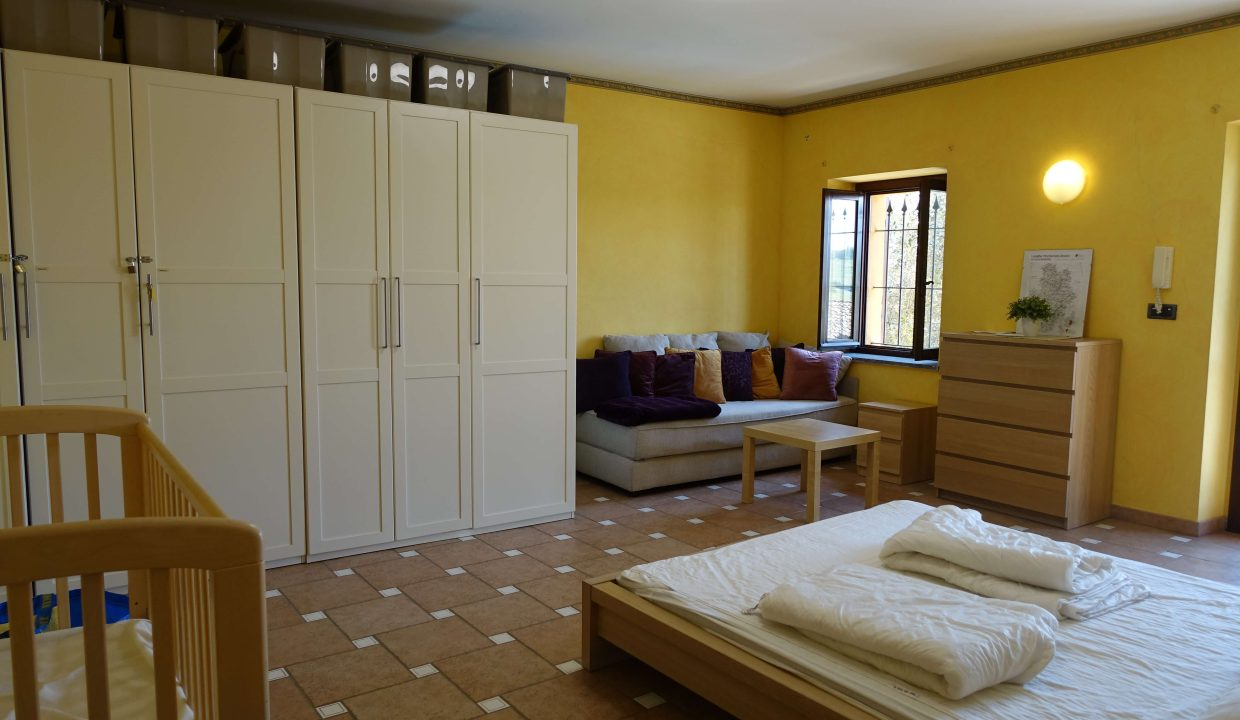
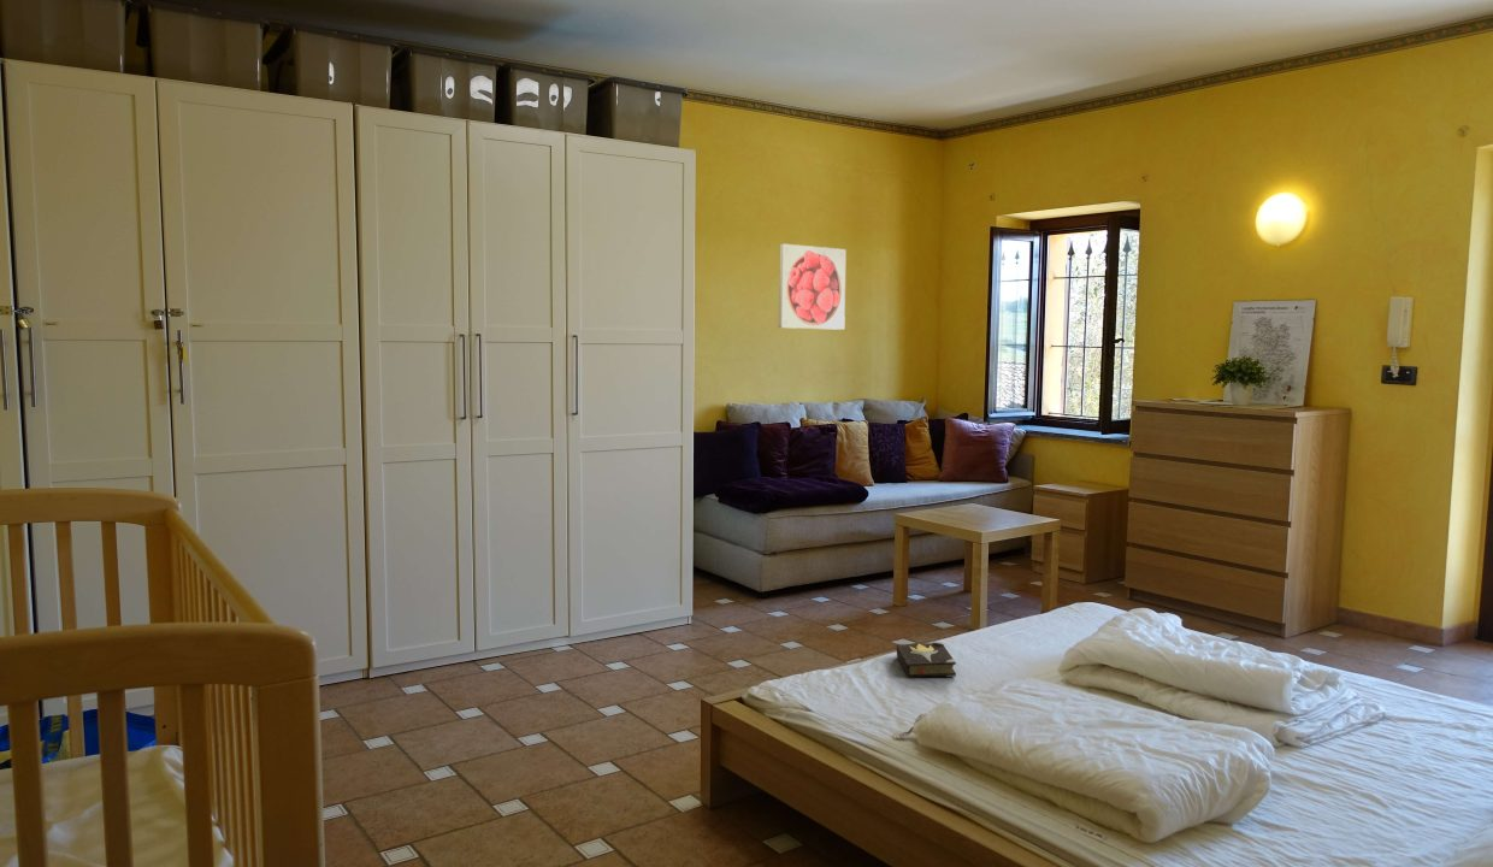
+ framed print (813, 288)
+ hardback book (925, 657)
